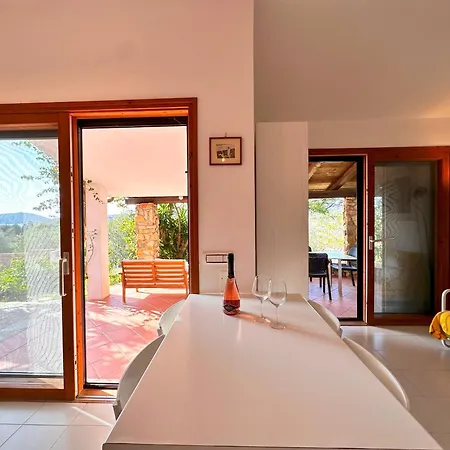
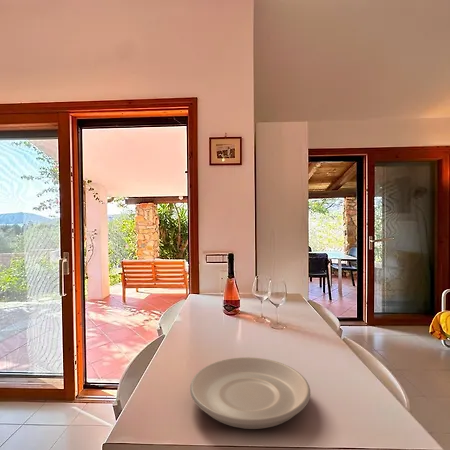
+ plate (249, 391)
